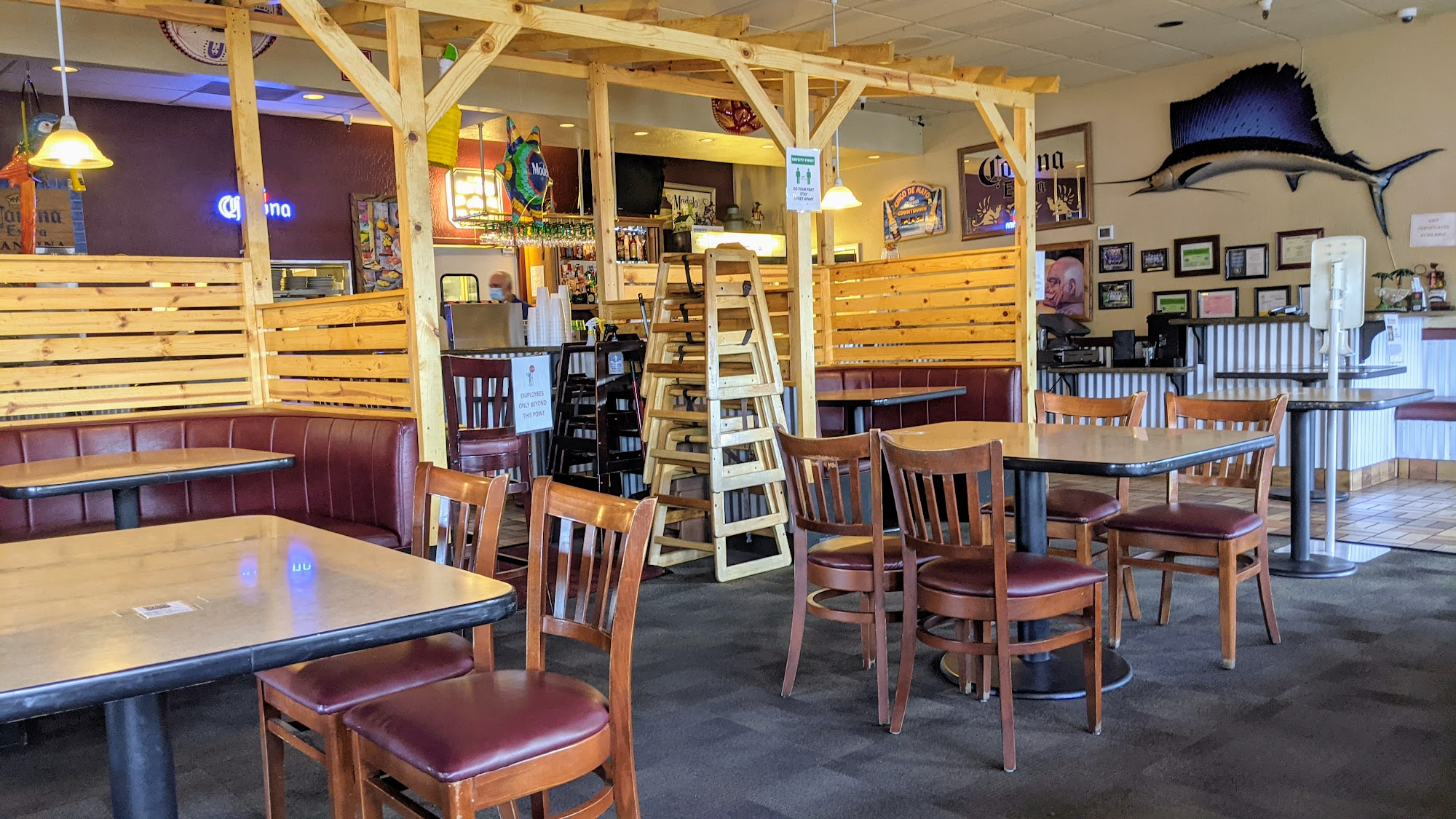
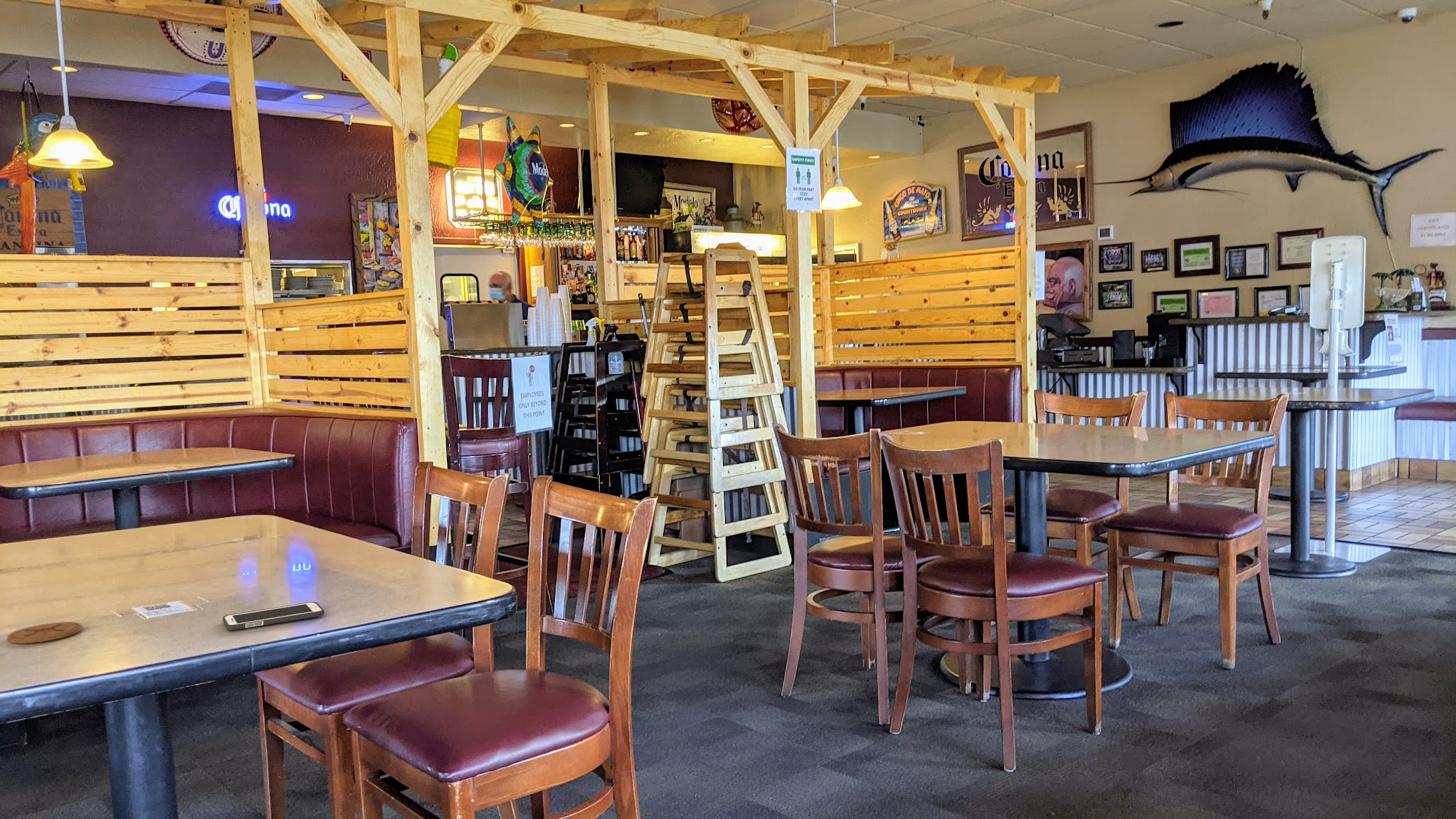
+ cell phone (274, 616)
+ coaster (45, 632)
